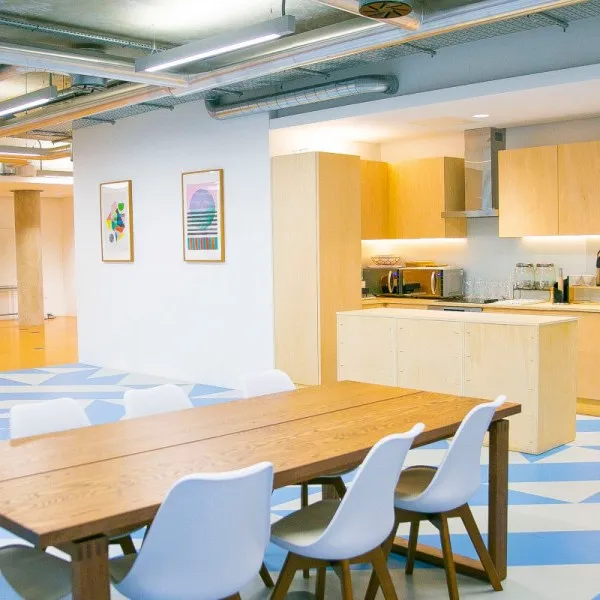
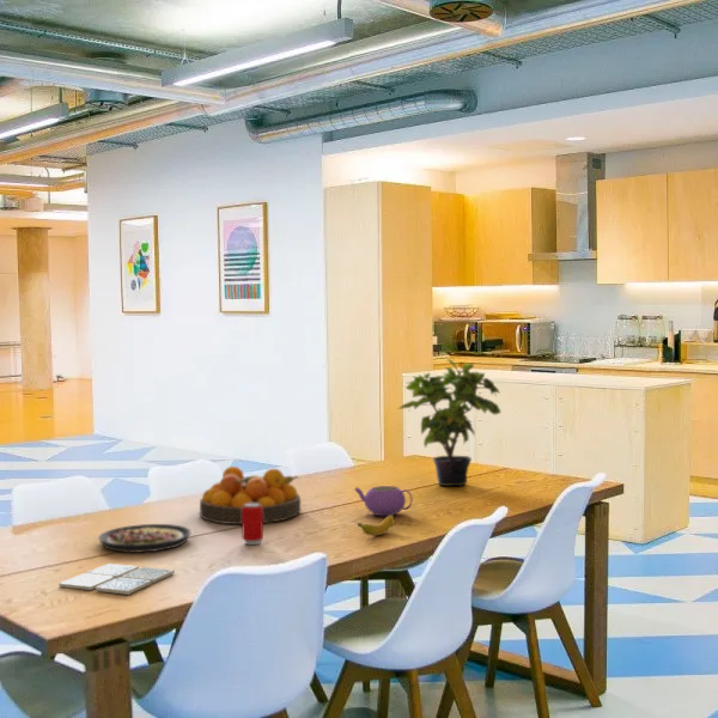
+ teapot (383, 500)
+ banana (377, 525)
+ drink coaster (117, 578)
+ beverage can (252, 523)
+ fruit bowl (250, 491)
+ potted plant (452, 421)
+ plate (145, 535)
